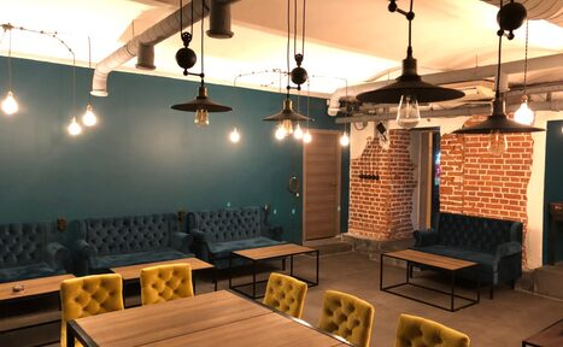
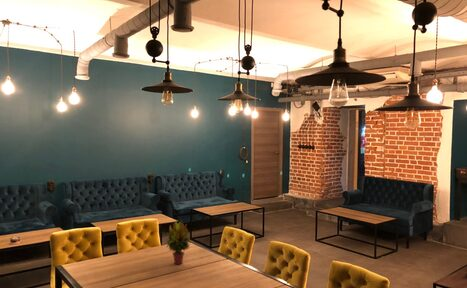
+ potted plant (177, 242)
